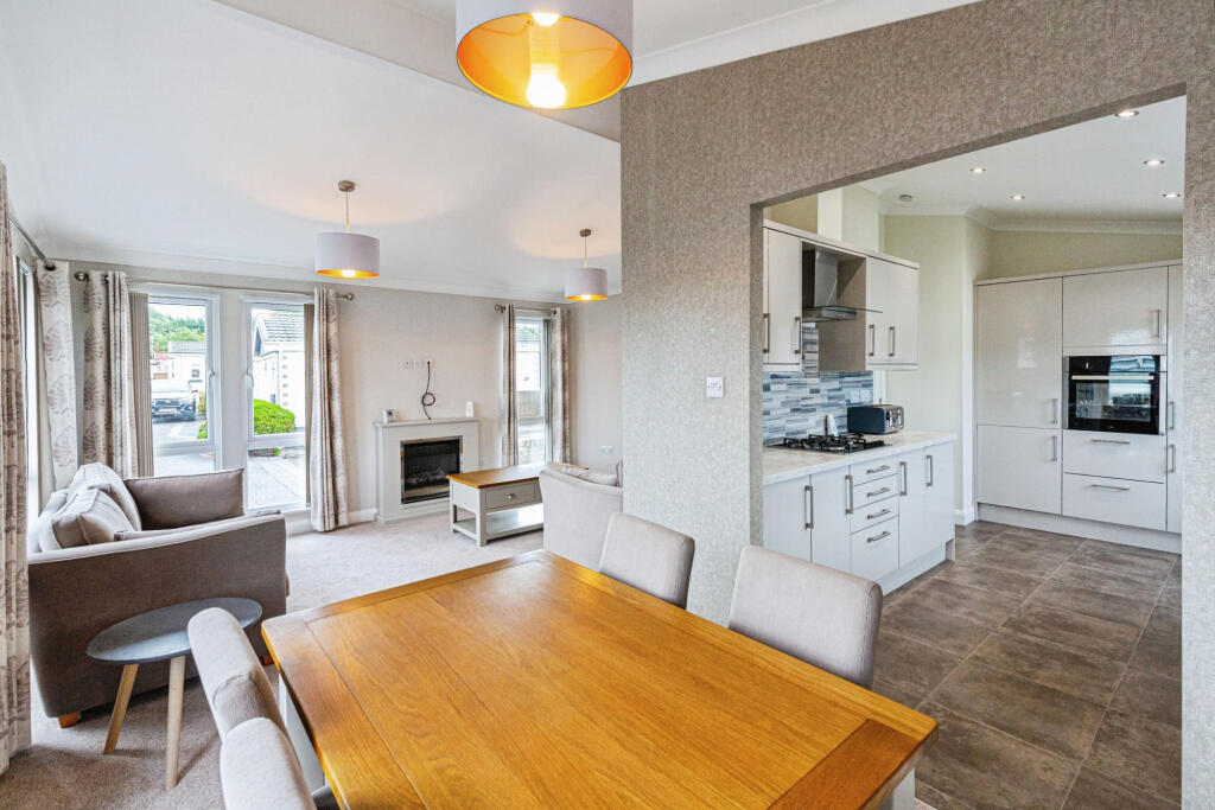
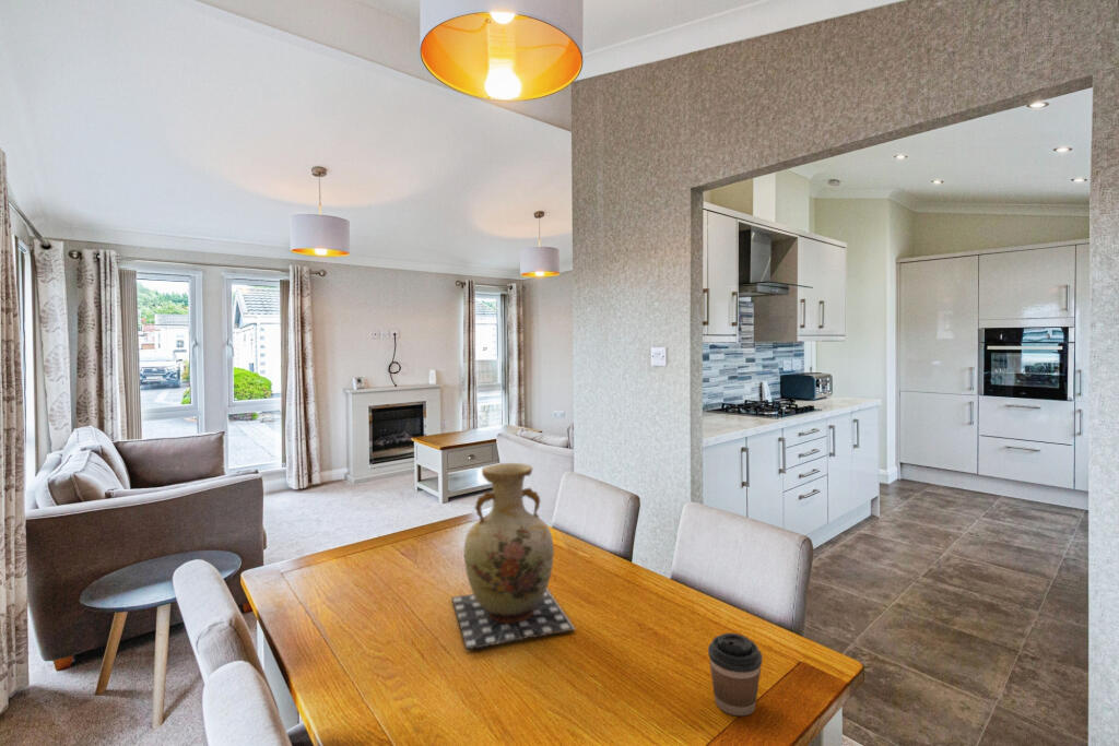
+ coffee cup (734, 670)
+ vase (508, 541)
